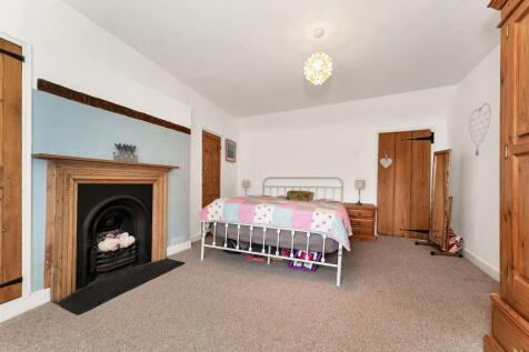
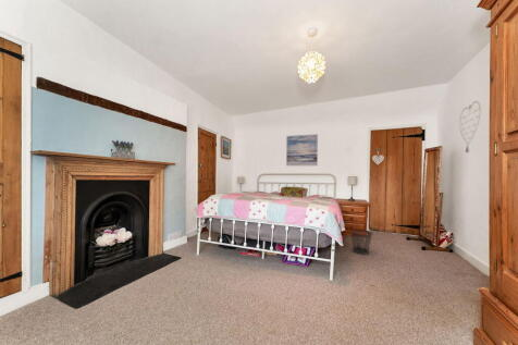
+ wastebasket (360, 242)
+ wall art (301, 150)
